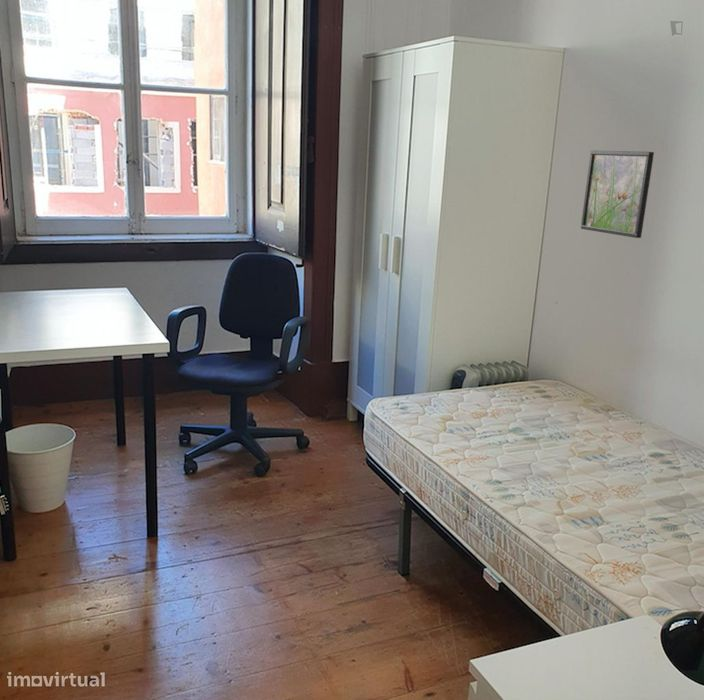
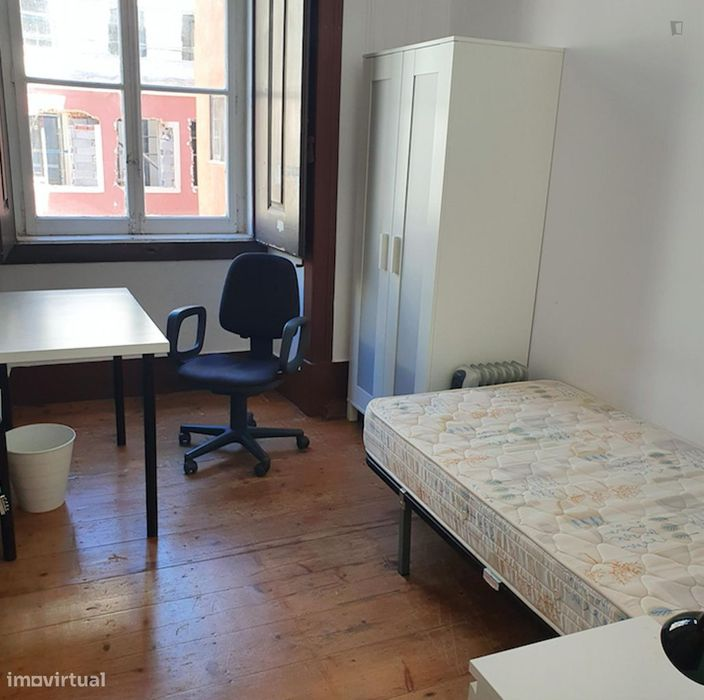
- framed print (615, 192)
